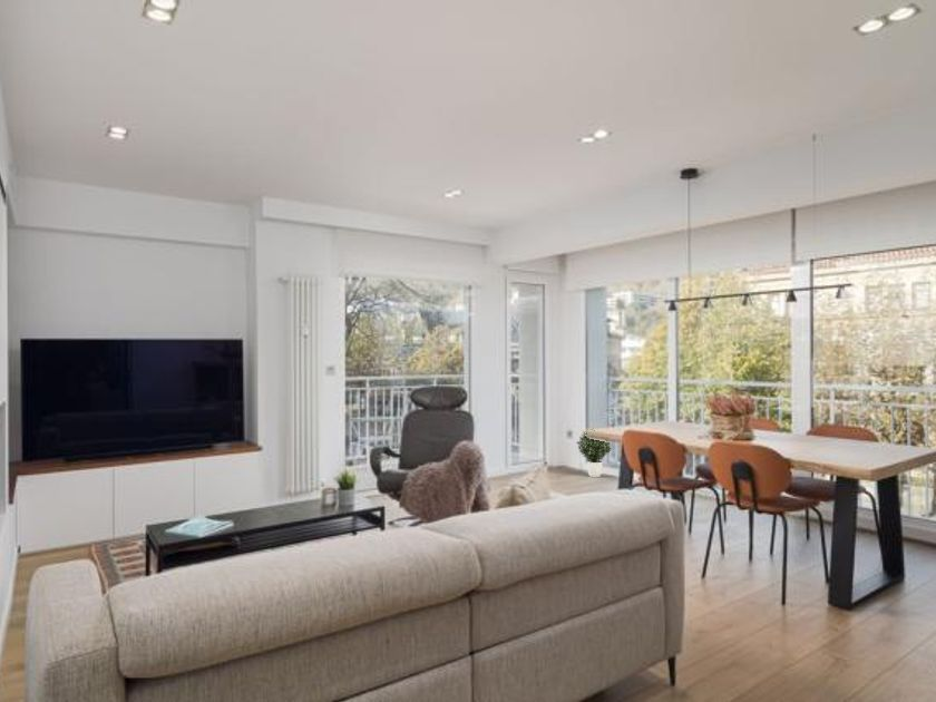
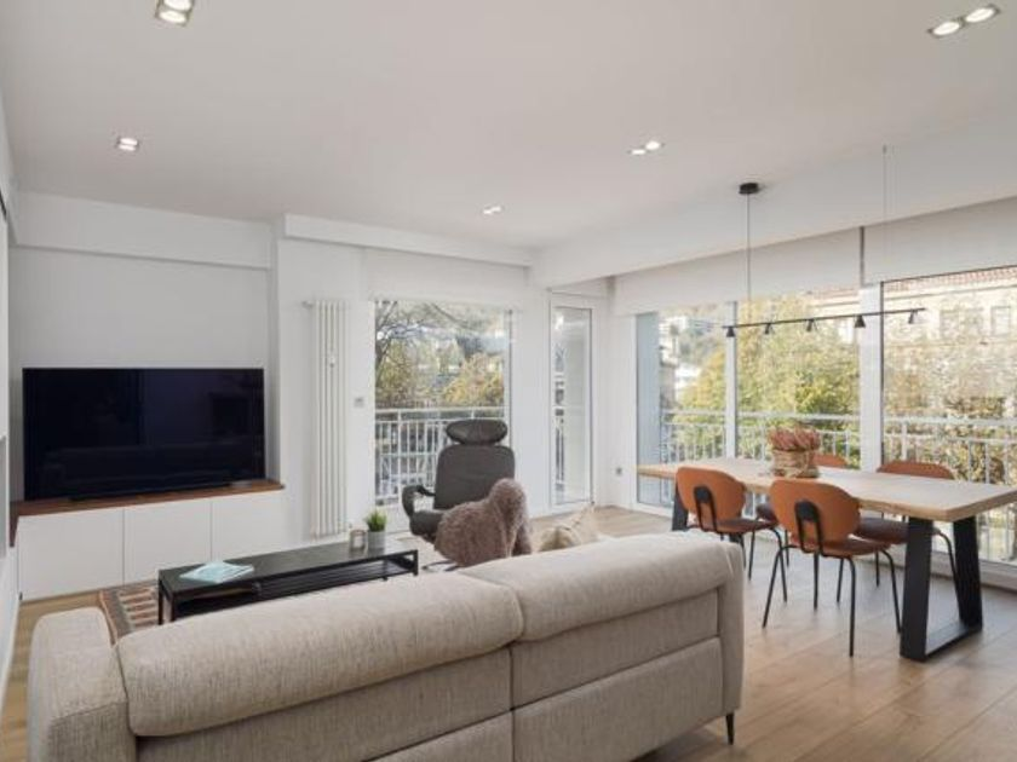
- potted plant (594, 452)
